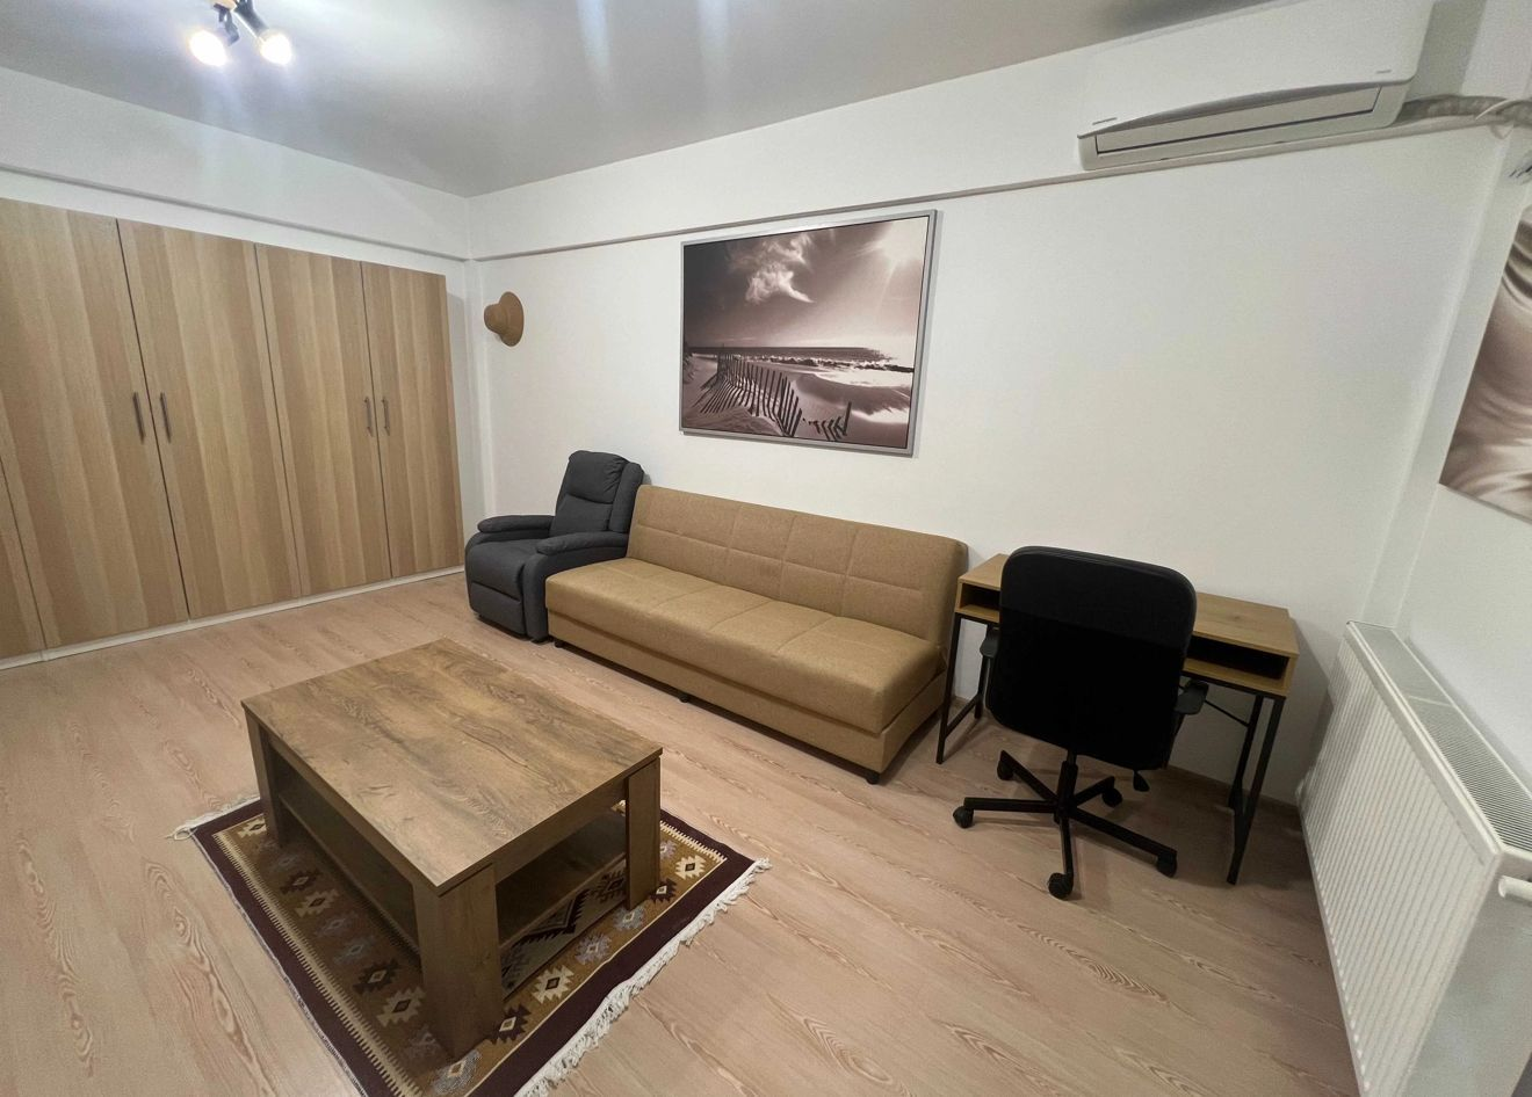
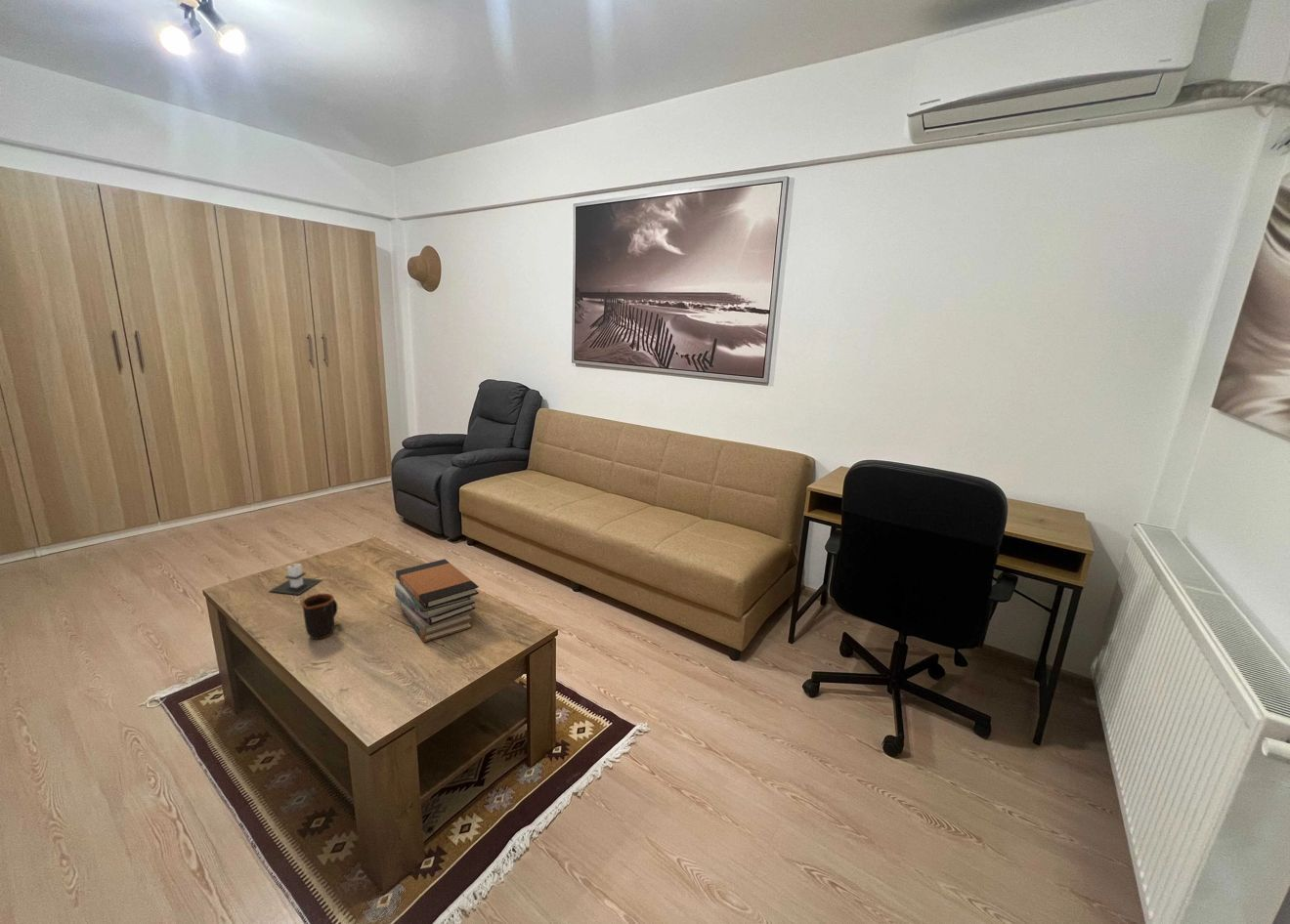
+ book stack (435, 597)
+ architectural model (295, 575)
+ mug (322, 613)
